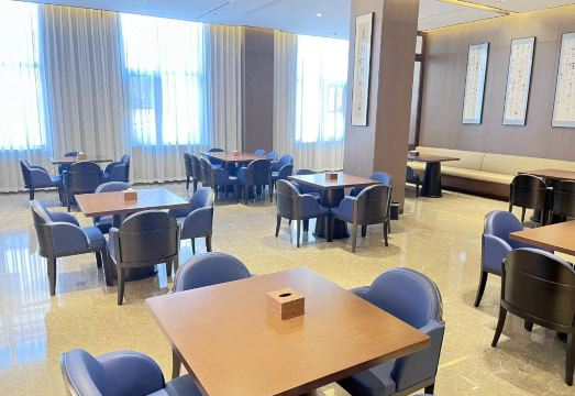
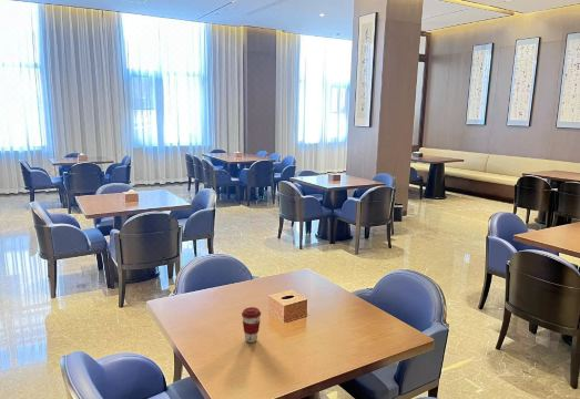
+ coffee cup (251, 325)
